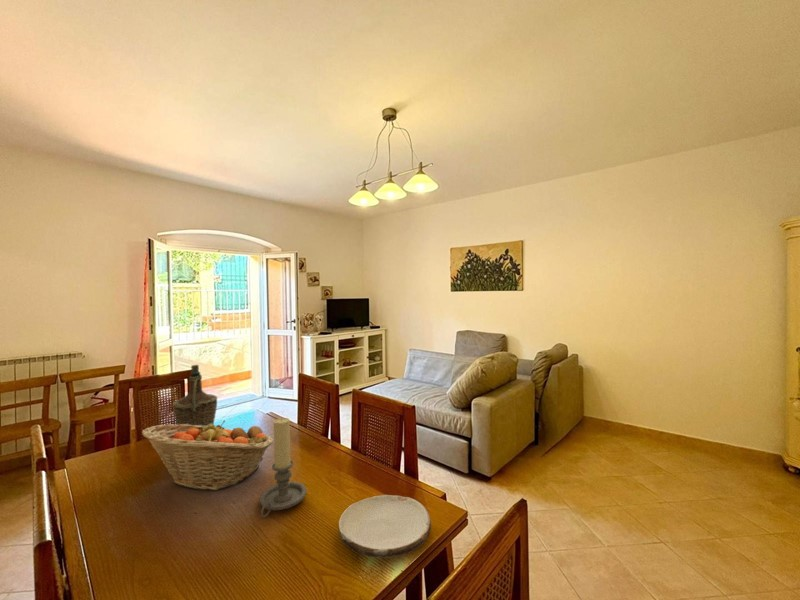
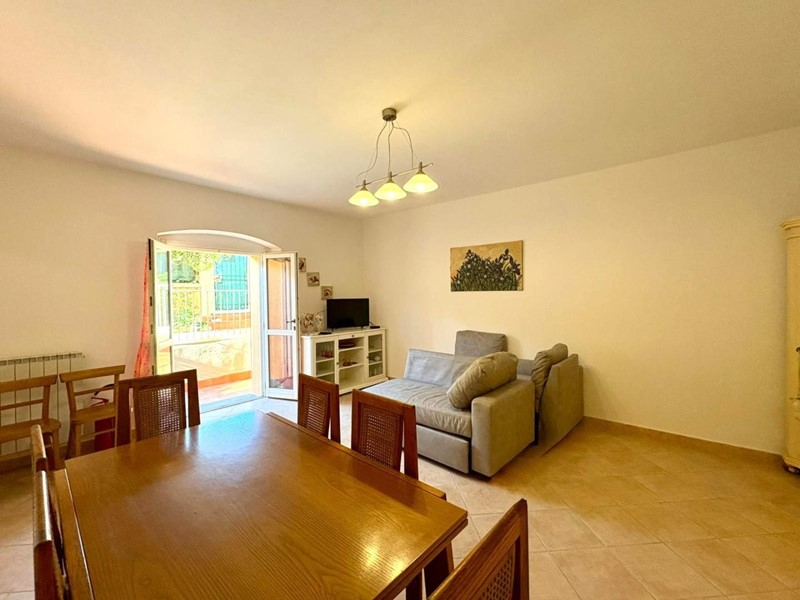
- bottle (195, 399)
- plate (385, 523)
- fruit basket (210, 445)
- candle holder (279, 461)
